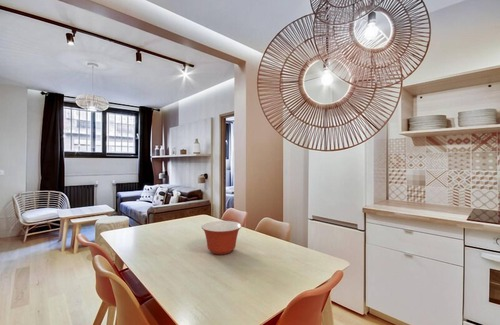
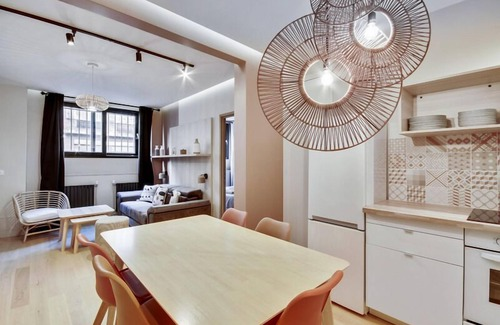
- mixing bowl (221, 238)
